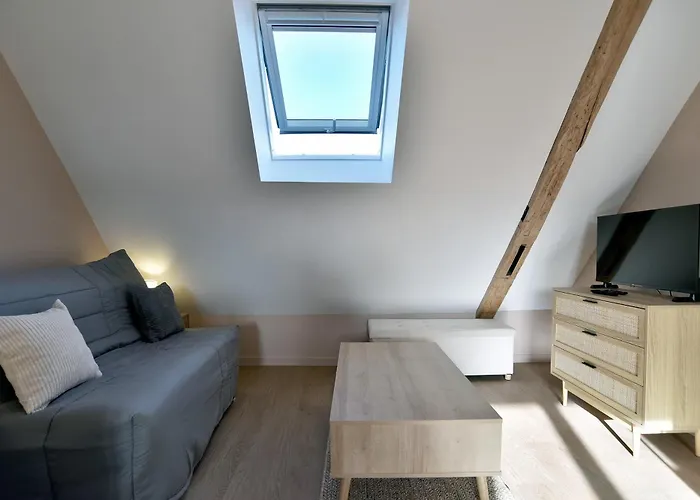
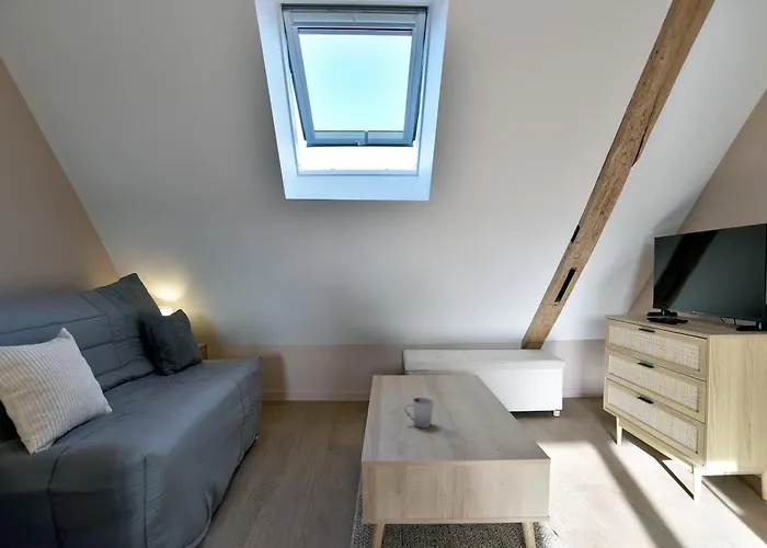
+ cup (419, 412)
